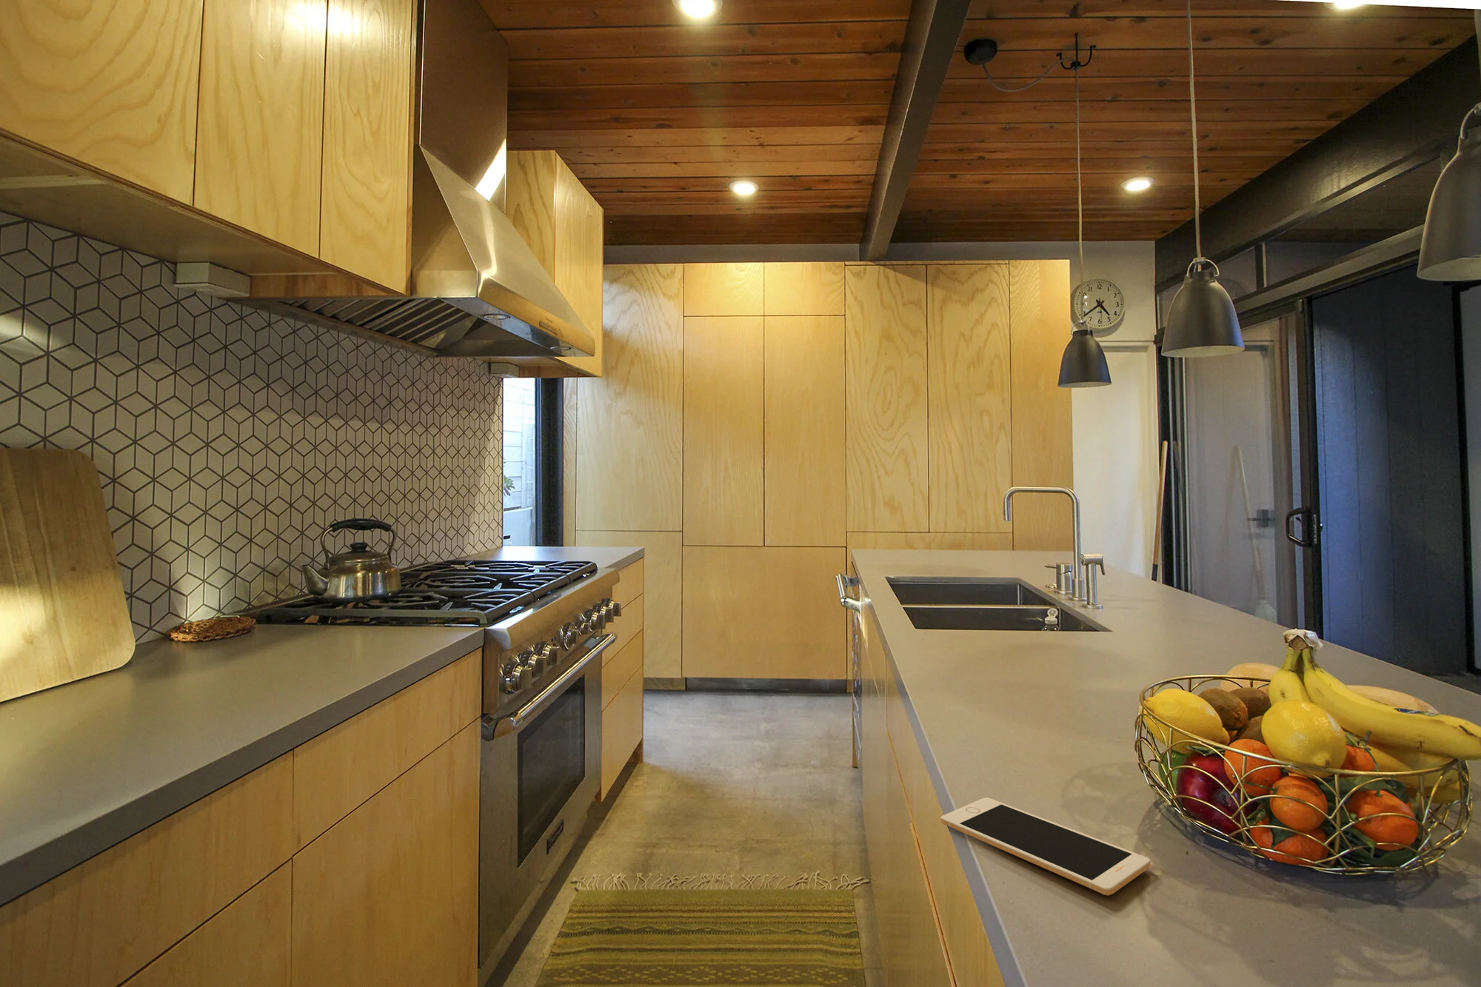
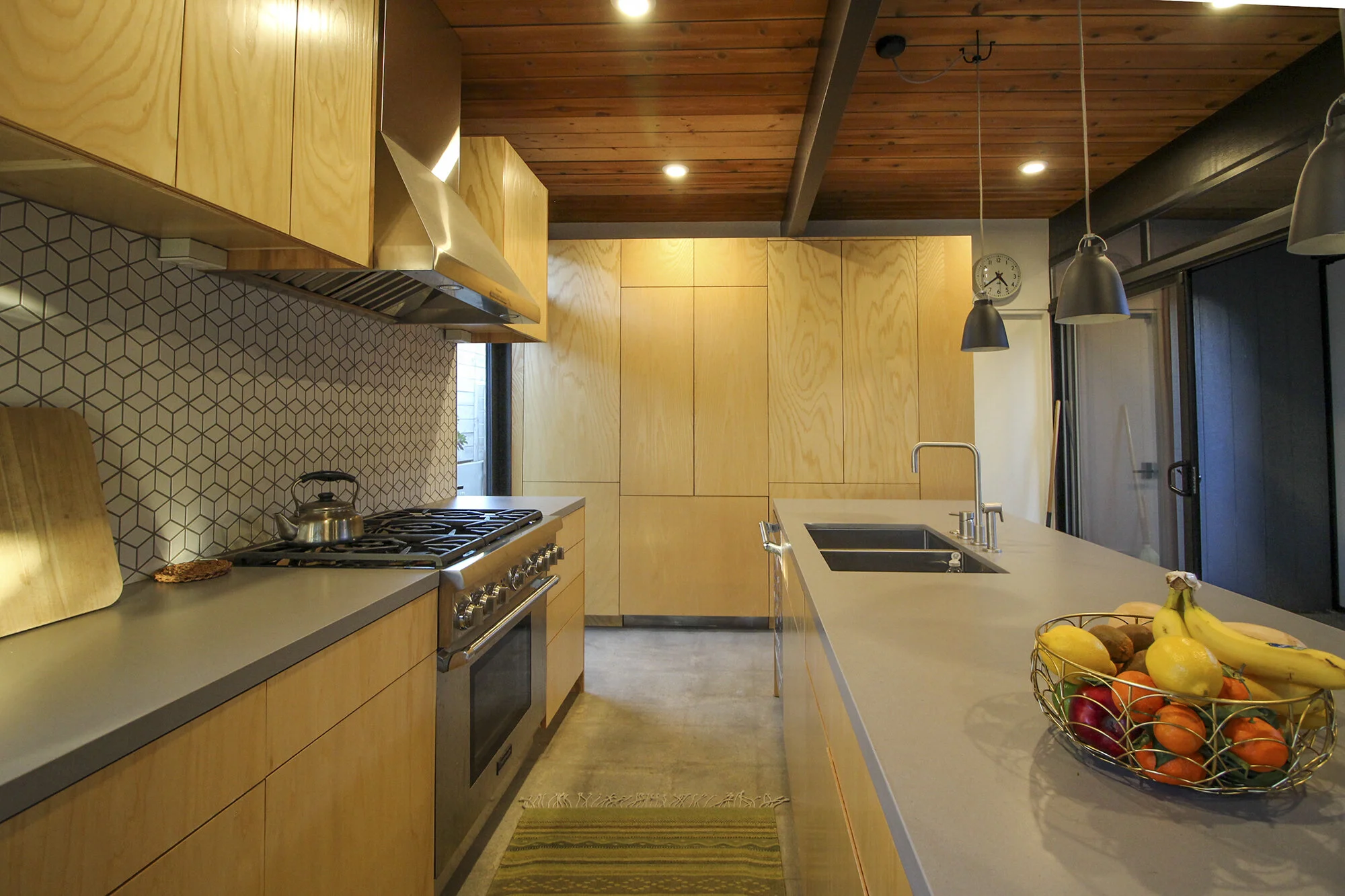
- cell phone (1038, 839)
